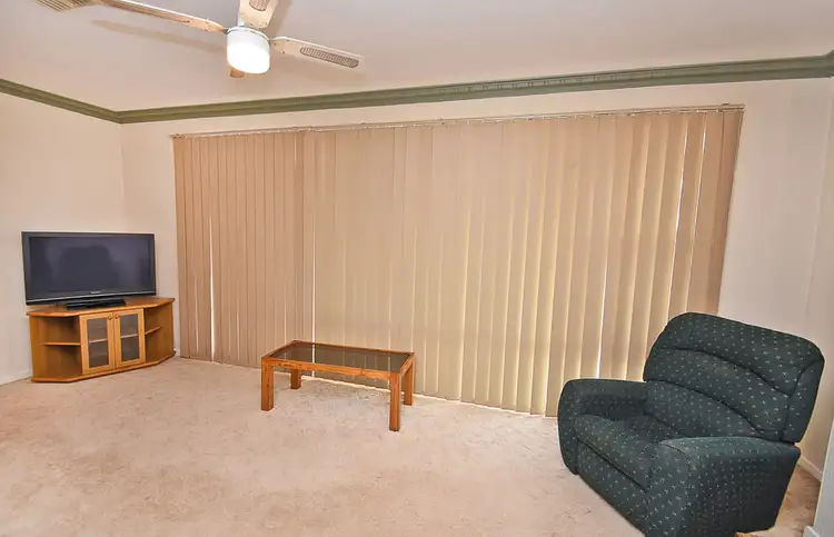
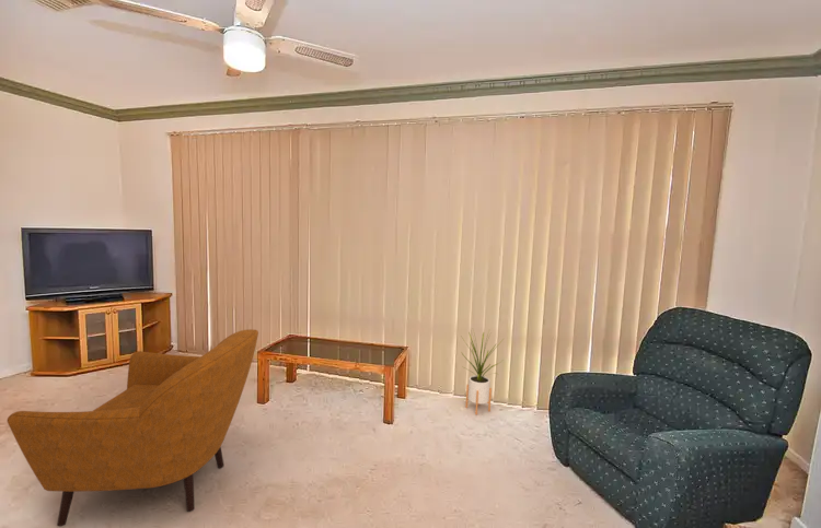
+ armchair (169, 412)
+ house plant (481, 368)
